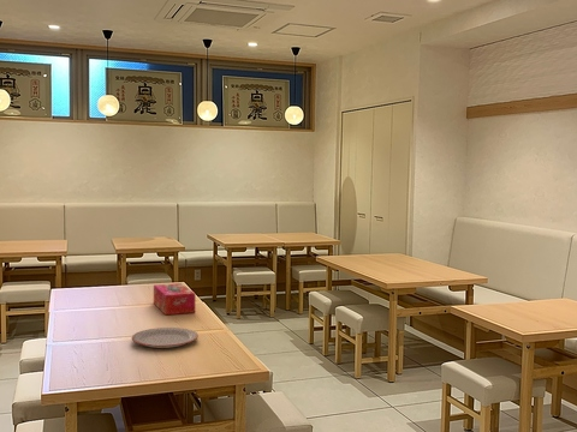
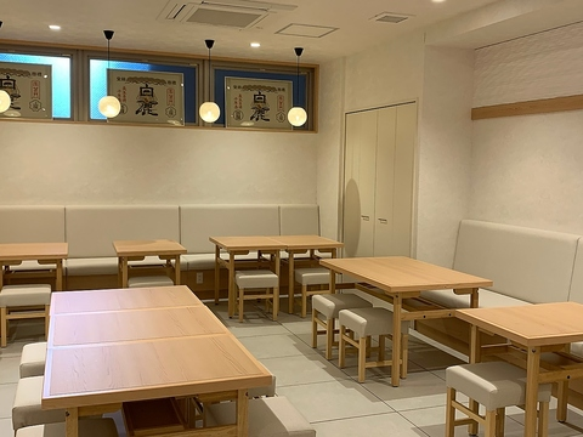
- plate (165, 338)
- tissue box (173, 298)
